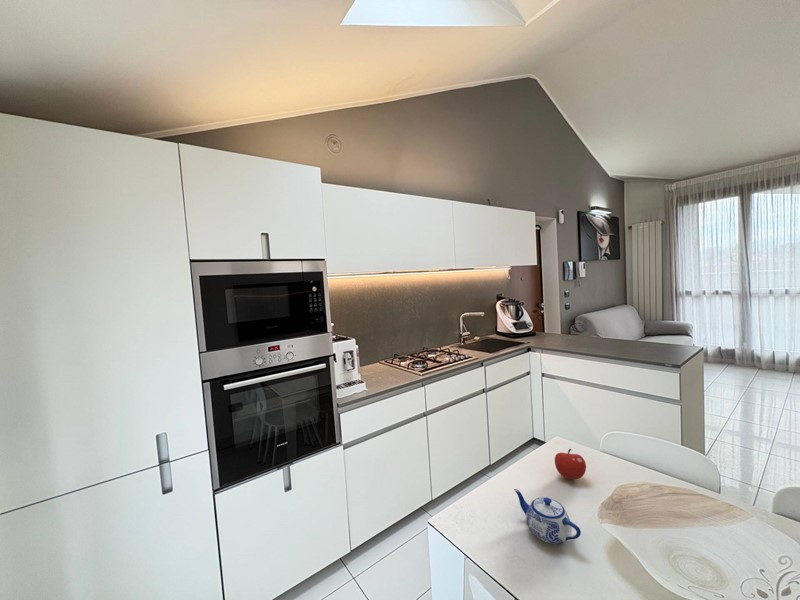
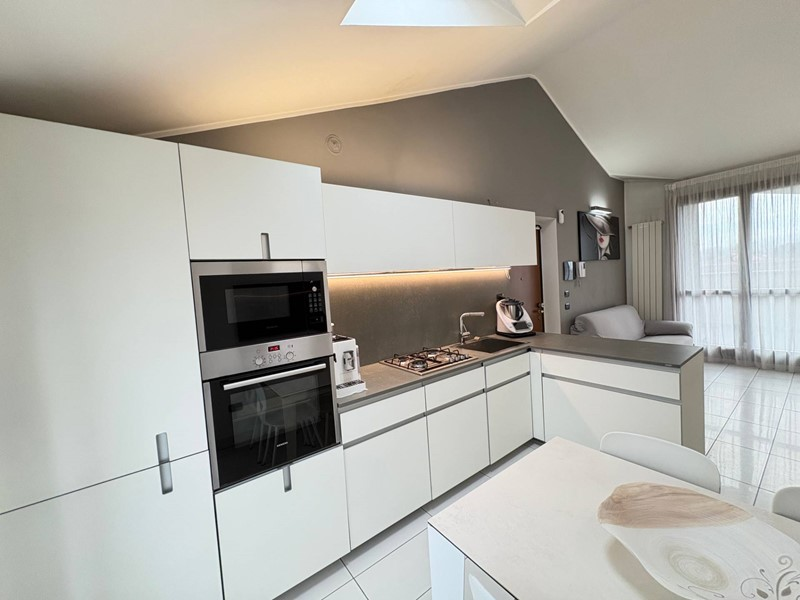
- teapot (544, 514)
- fruit (569, 463)
